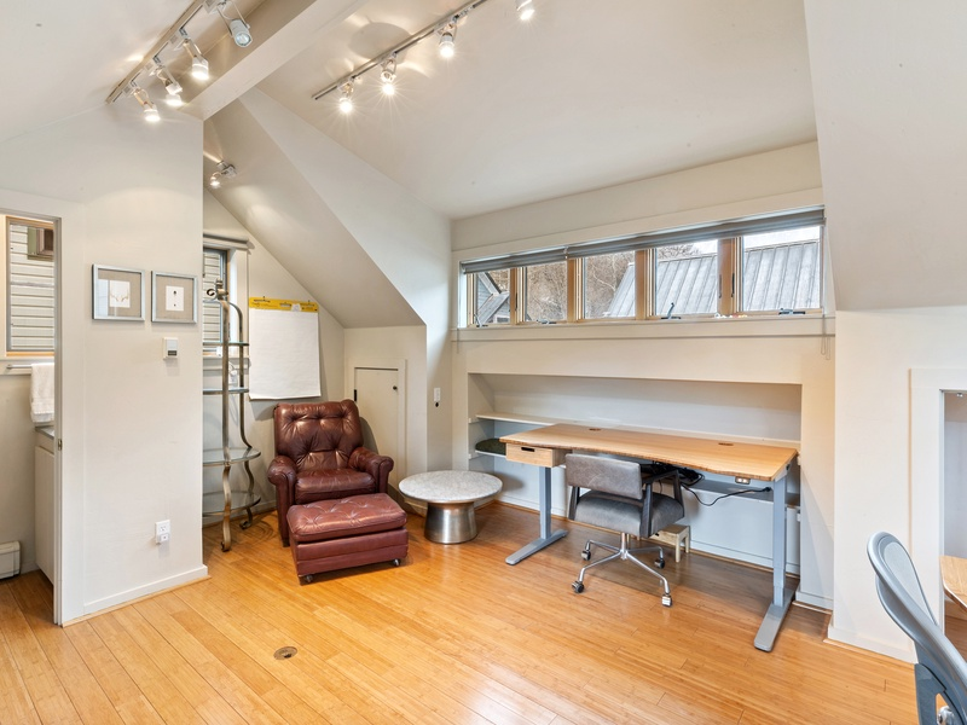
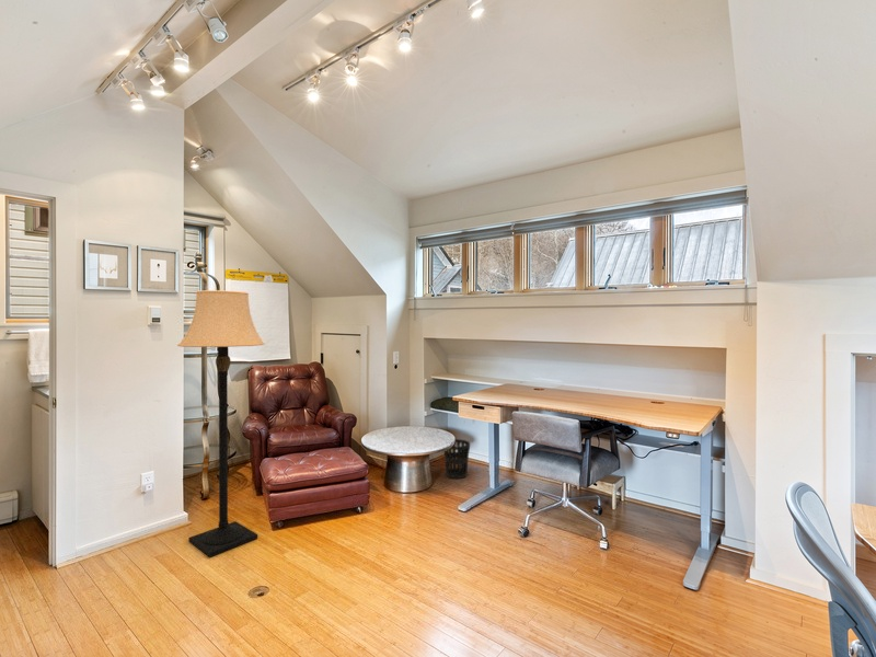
+ wastebasket (456, 459)
+ lamp (222, 416)
